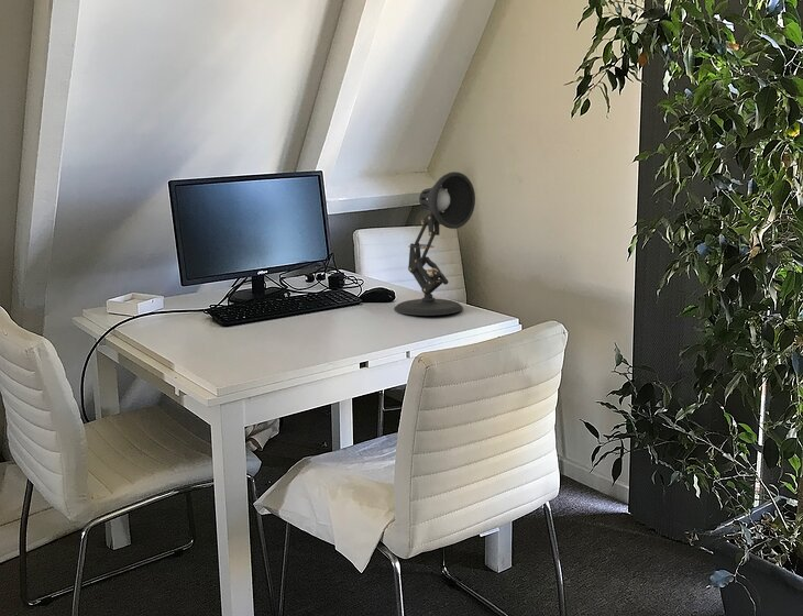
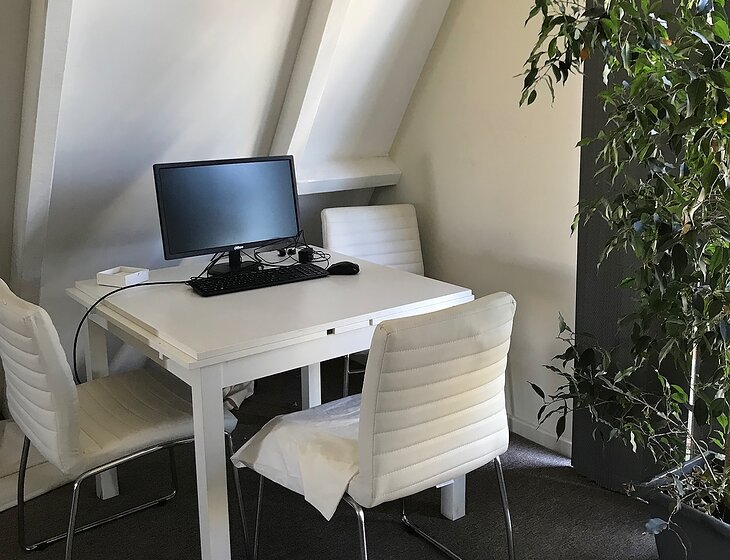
- desk lamp (429, 241)
